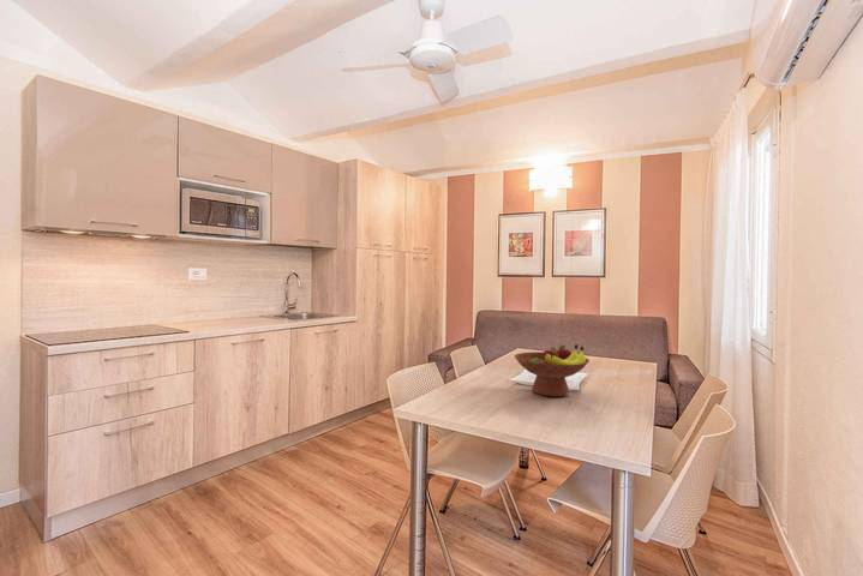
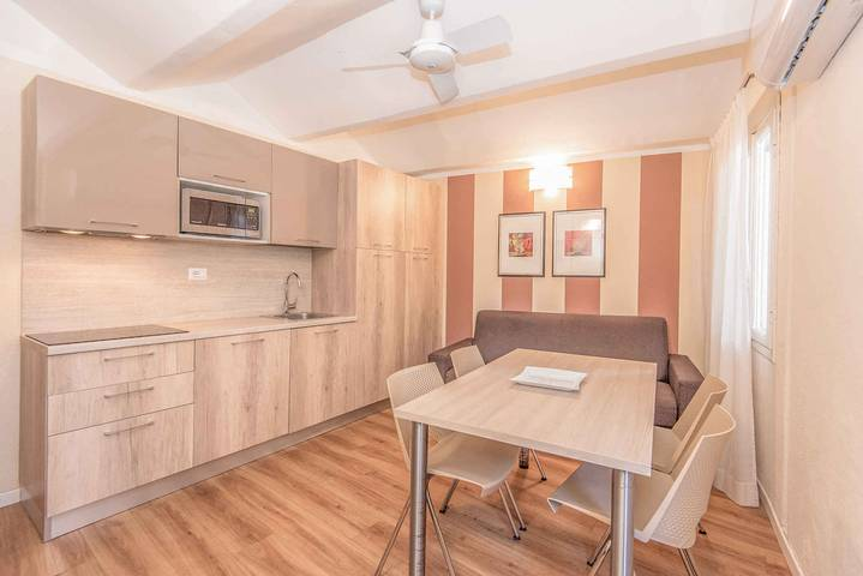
- fruit bowl (550, 367)
